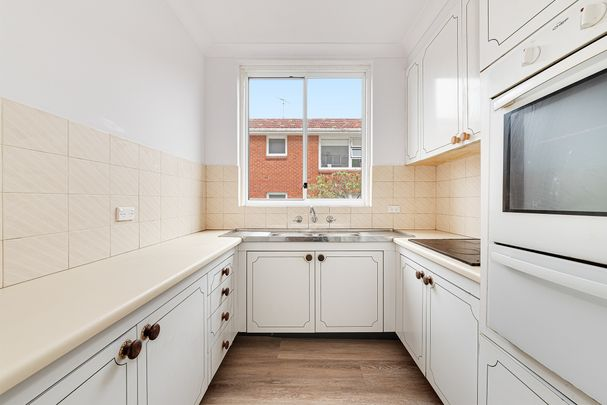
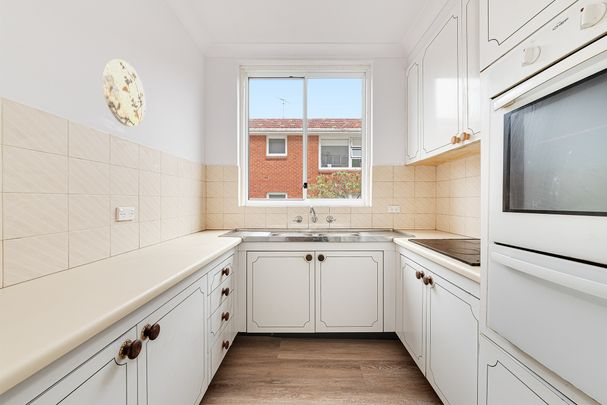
+ decorative plate (126, 94)
